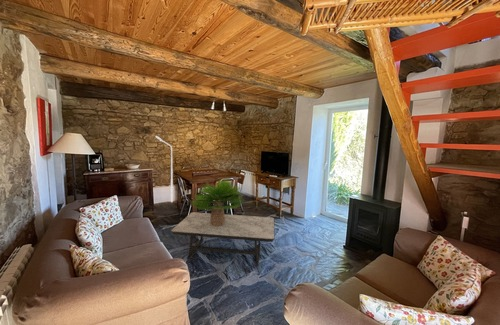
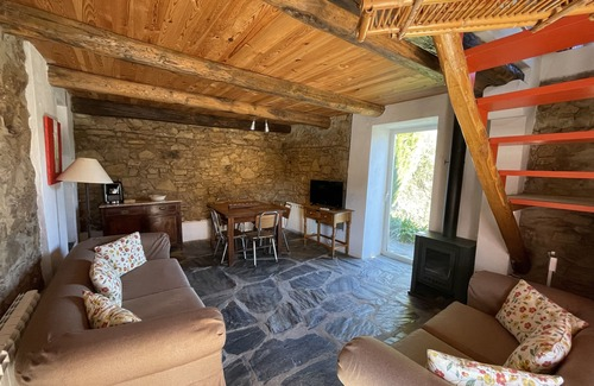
- floor lamp (171, 169)
- coffee table (226, 237)
- potted plant (217, 201)
